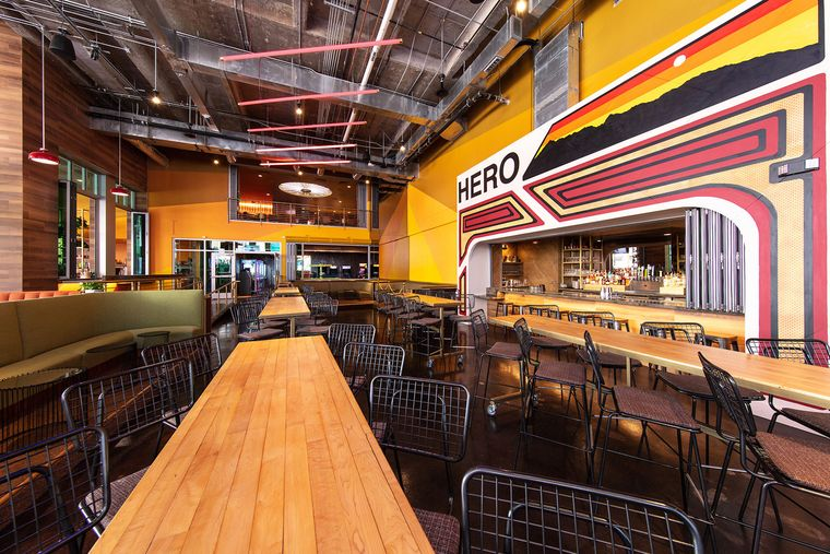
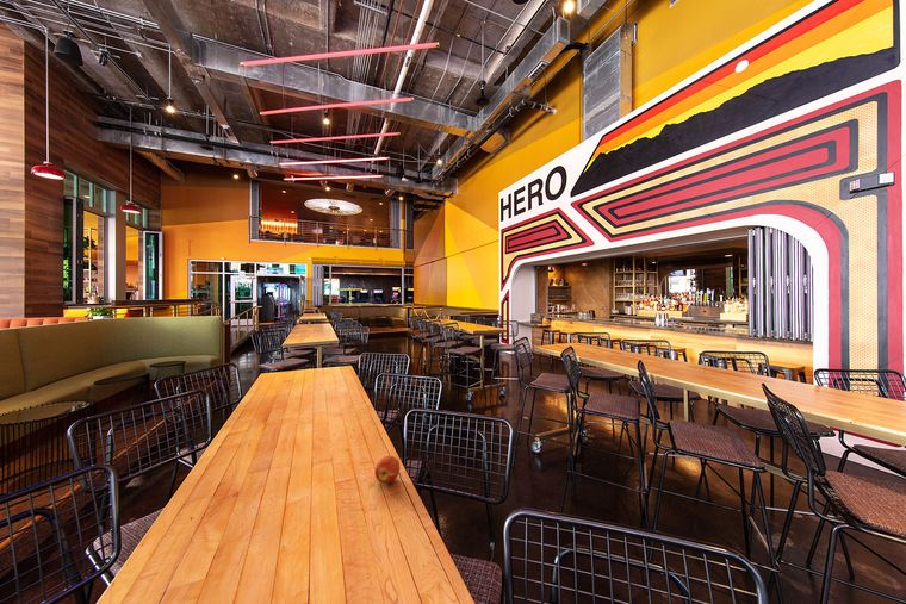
+ apple (387, 468)
